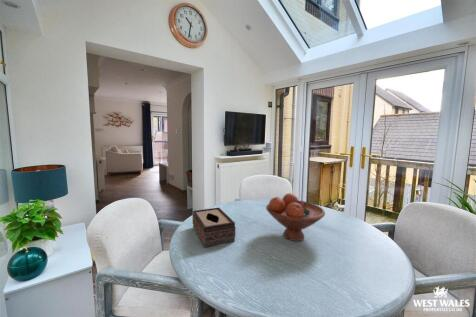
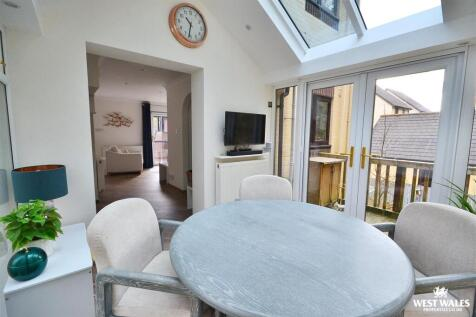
- tissue box (212, 225)
- fruit bowl (294, 216)
